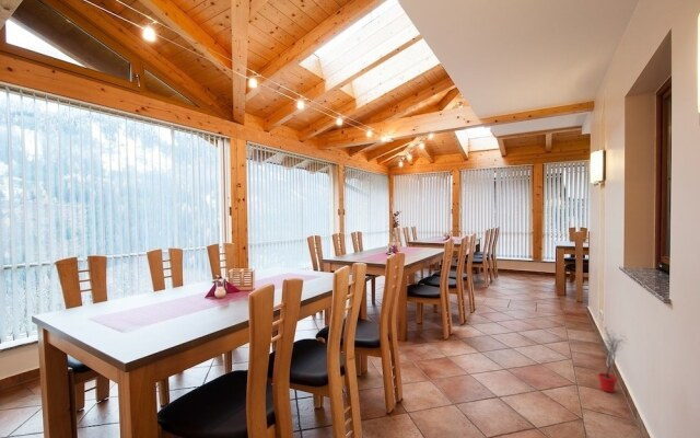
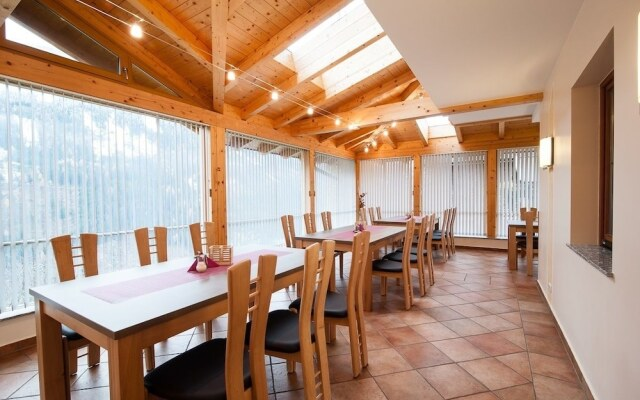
- potted tree (611, 360)
